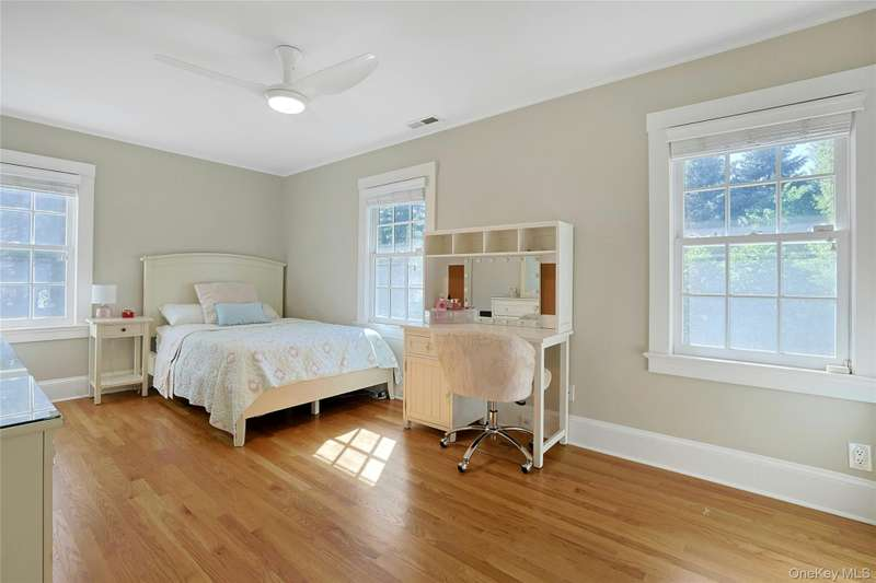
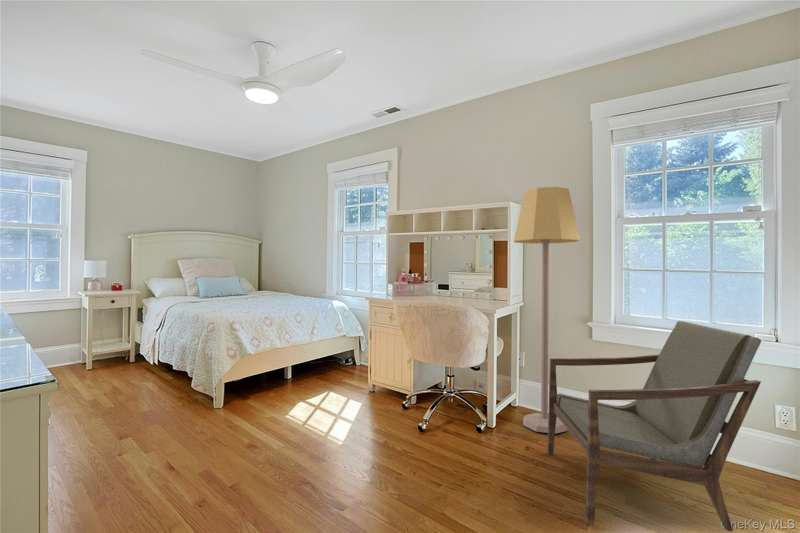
+ armchair (639, 407)
+ lamp (545, 308)
